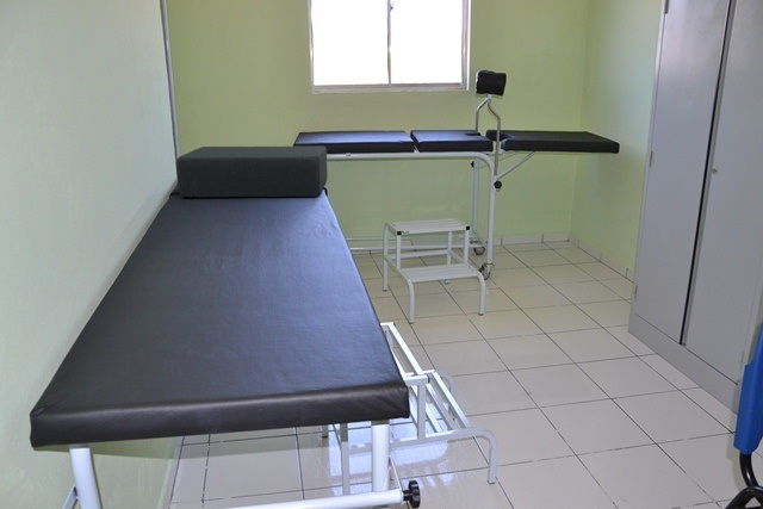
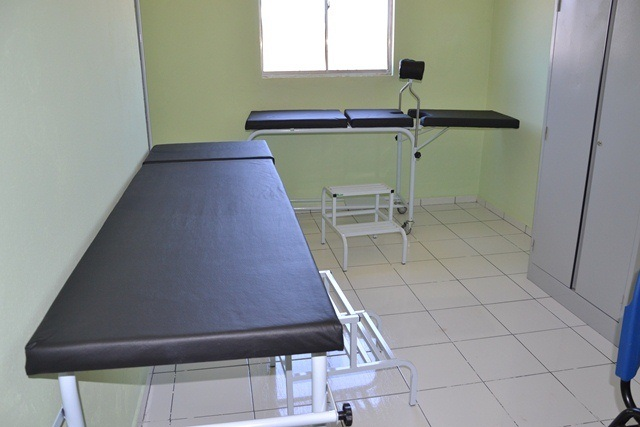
- cushion (256, 169)
